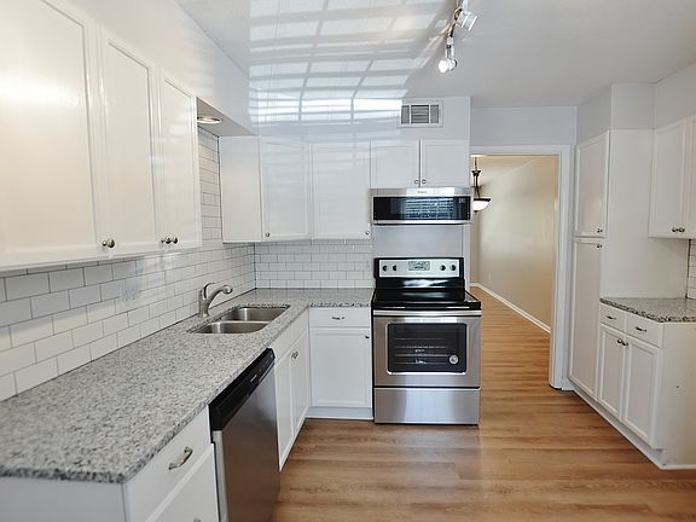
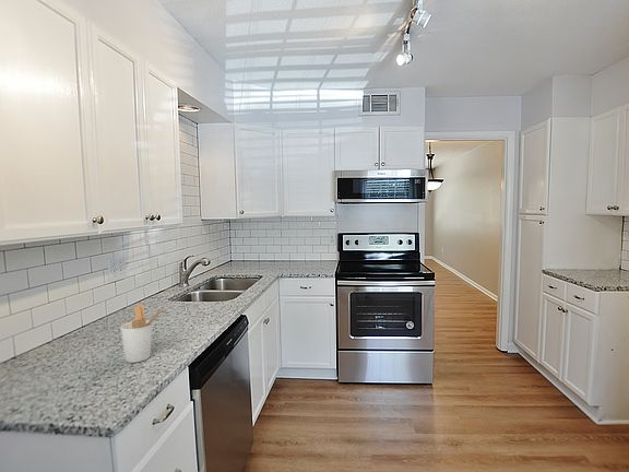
+ utensil holder (144, 332)
